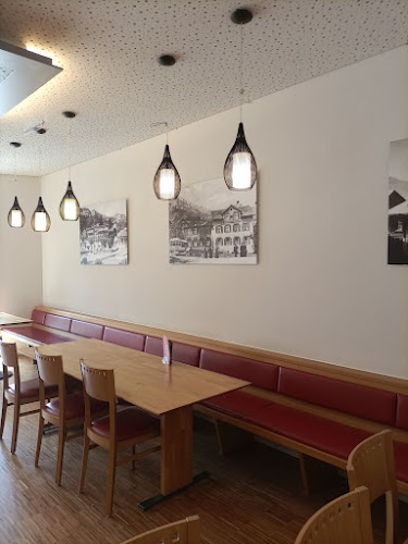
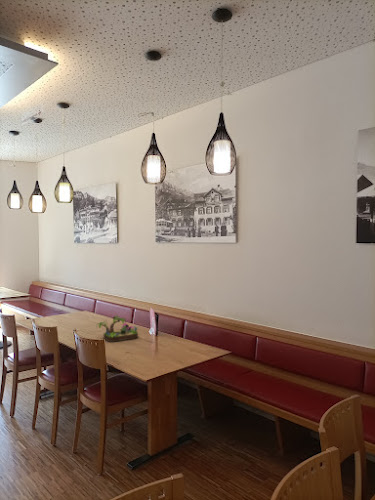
+ plant (118, 330)
